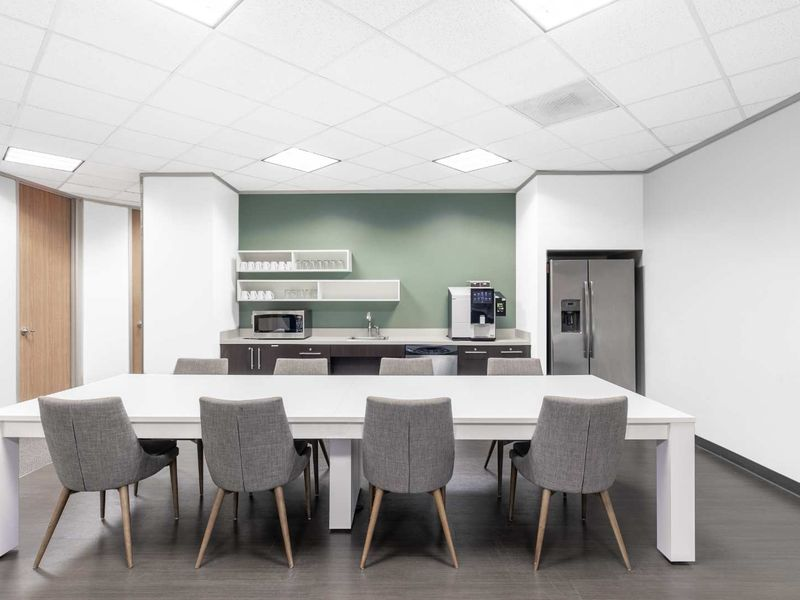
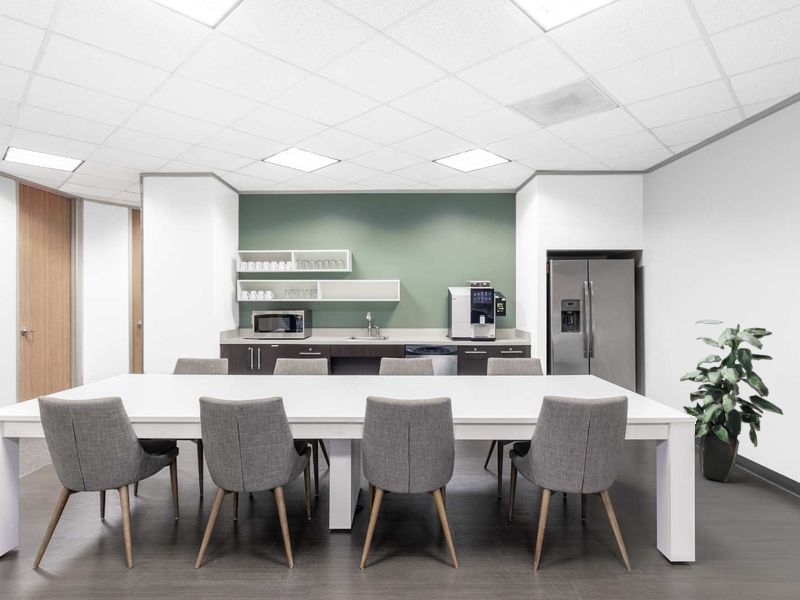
+ indoor plant (721, 398)
